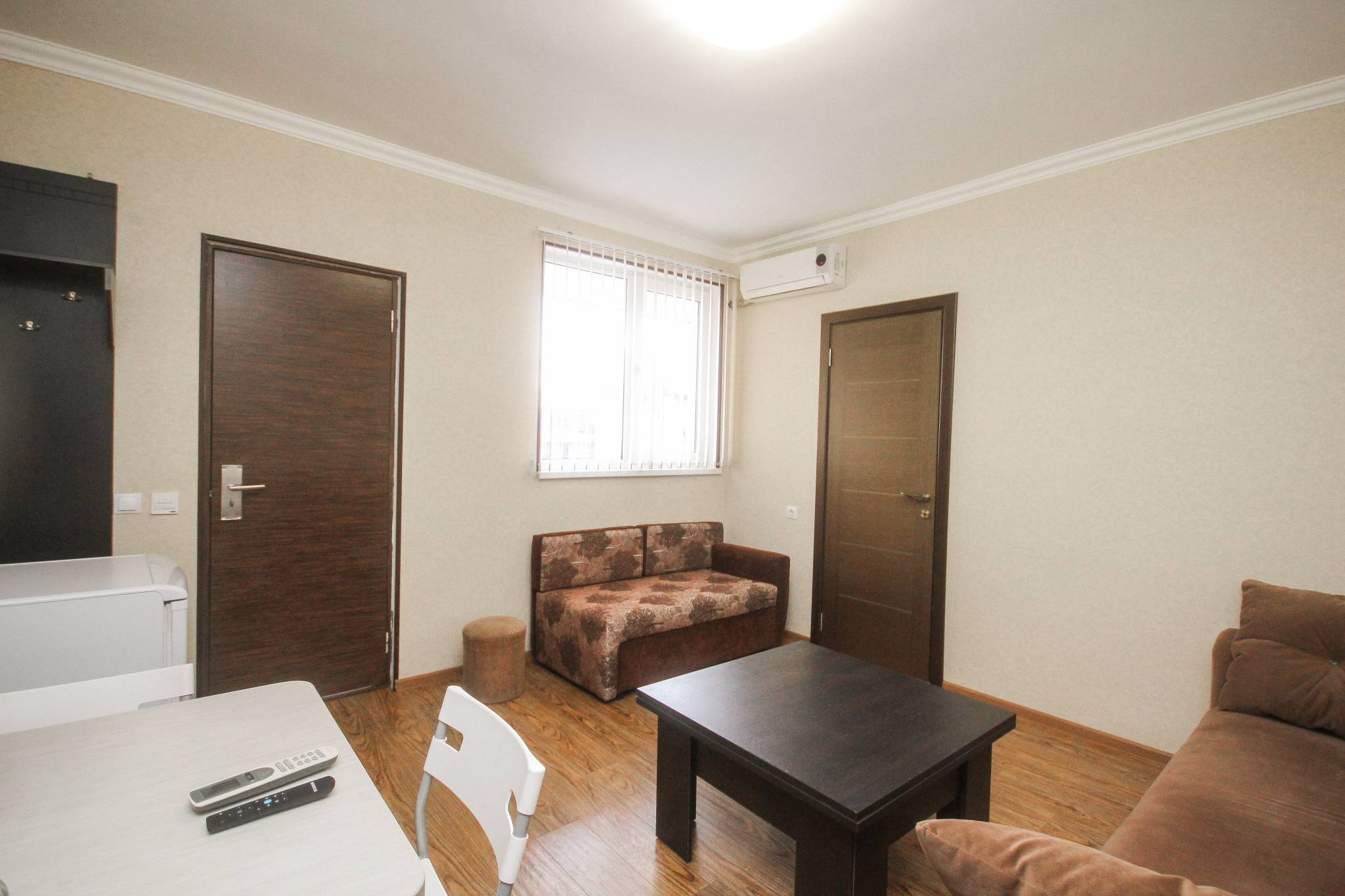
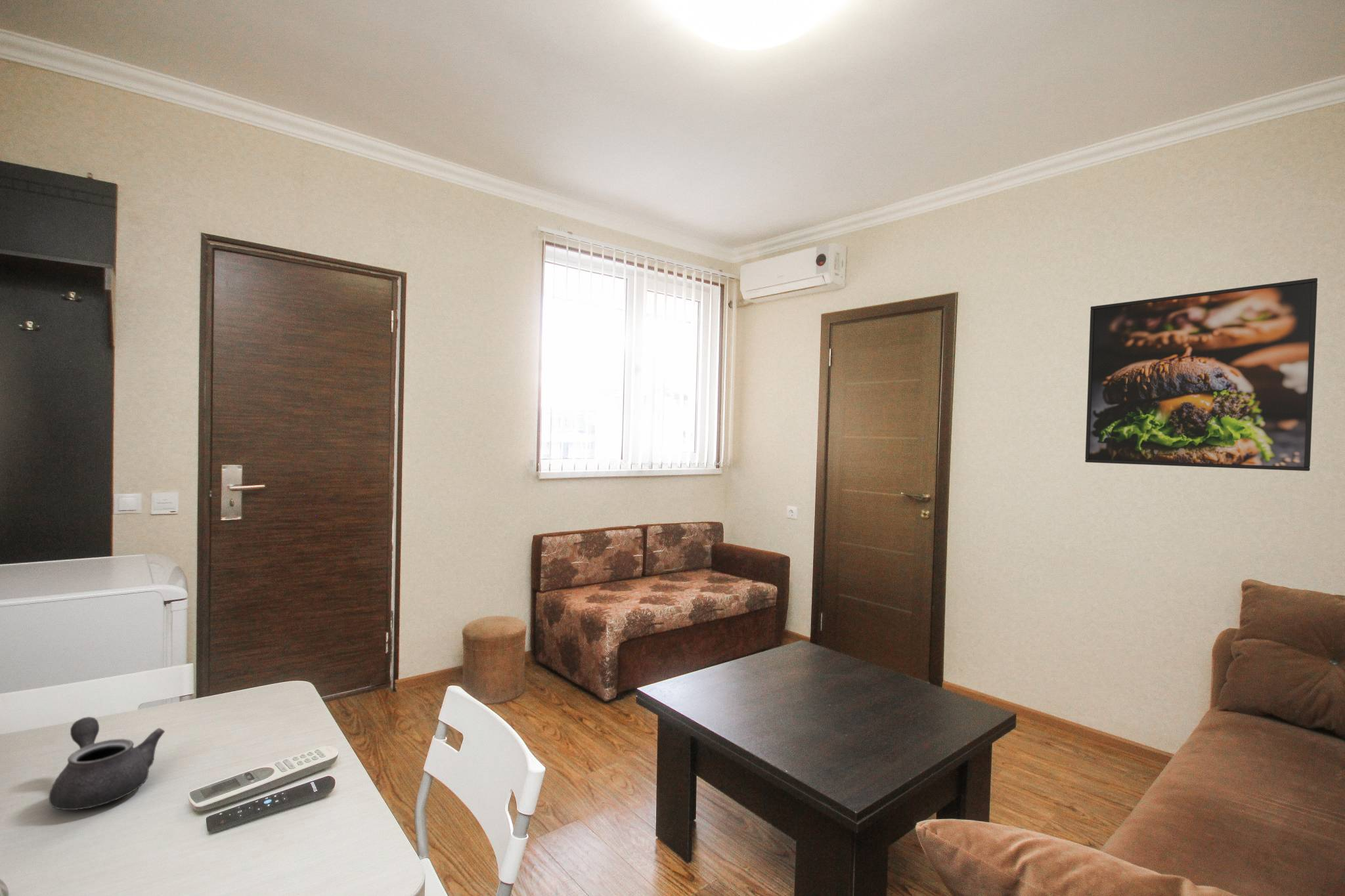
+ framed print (1189, 380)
+ teapot (102, 756)
